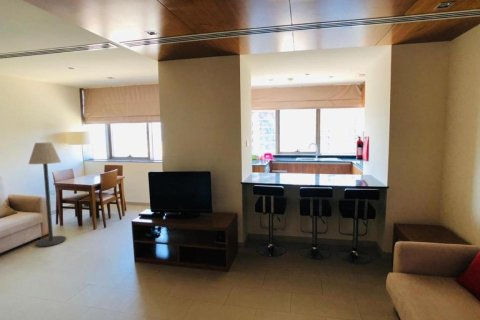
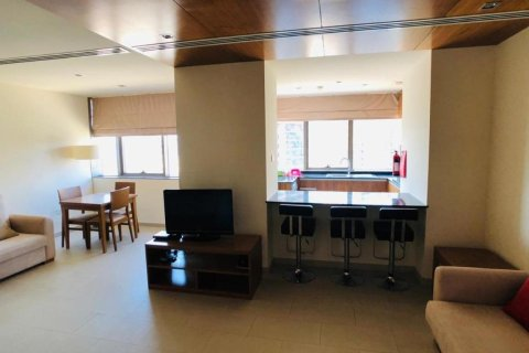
- floor lamp (47, 193)
